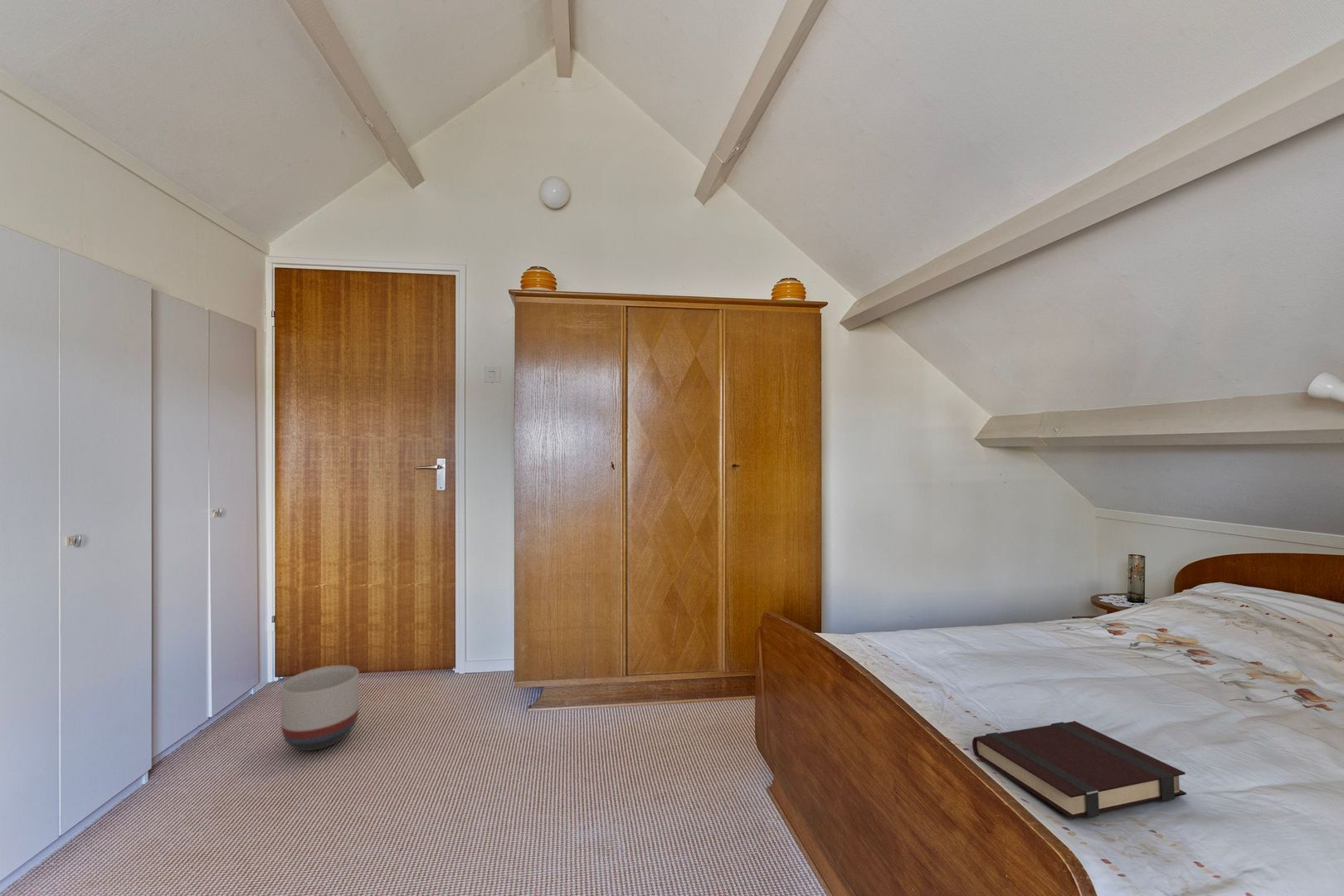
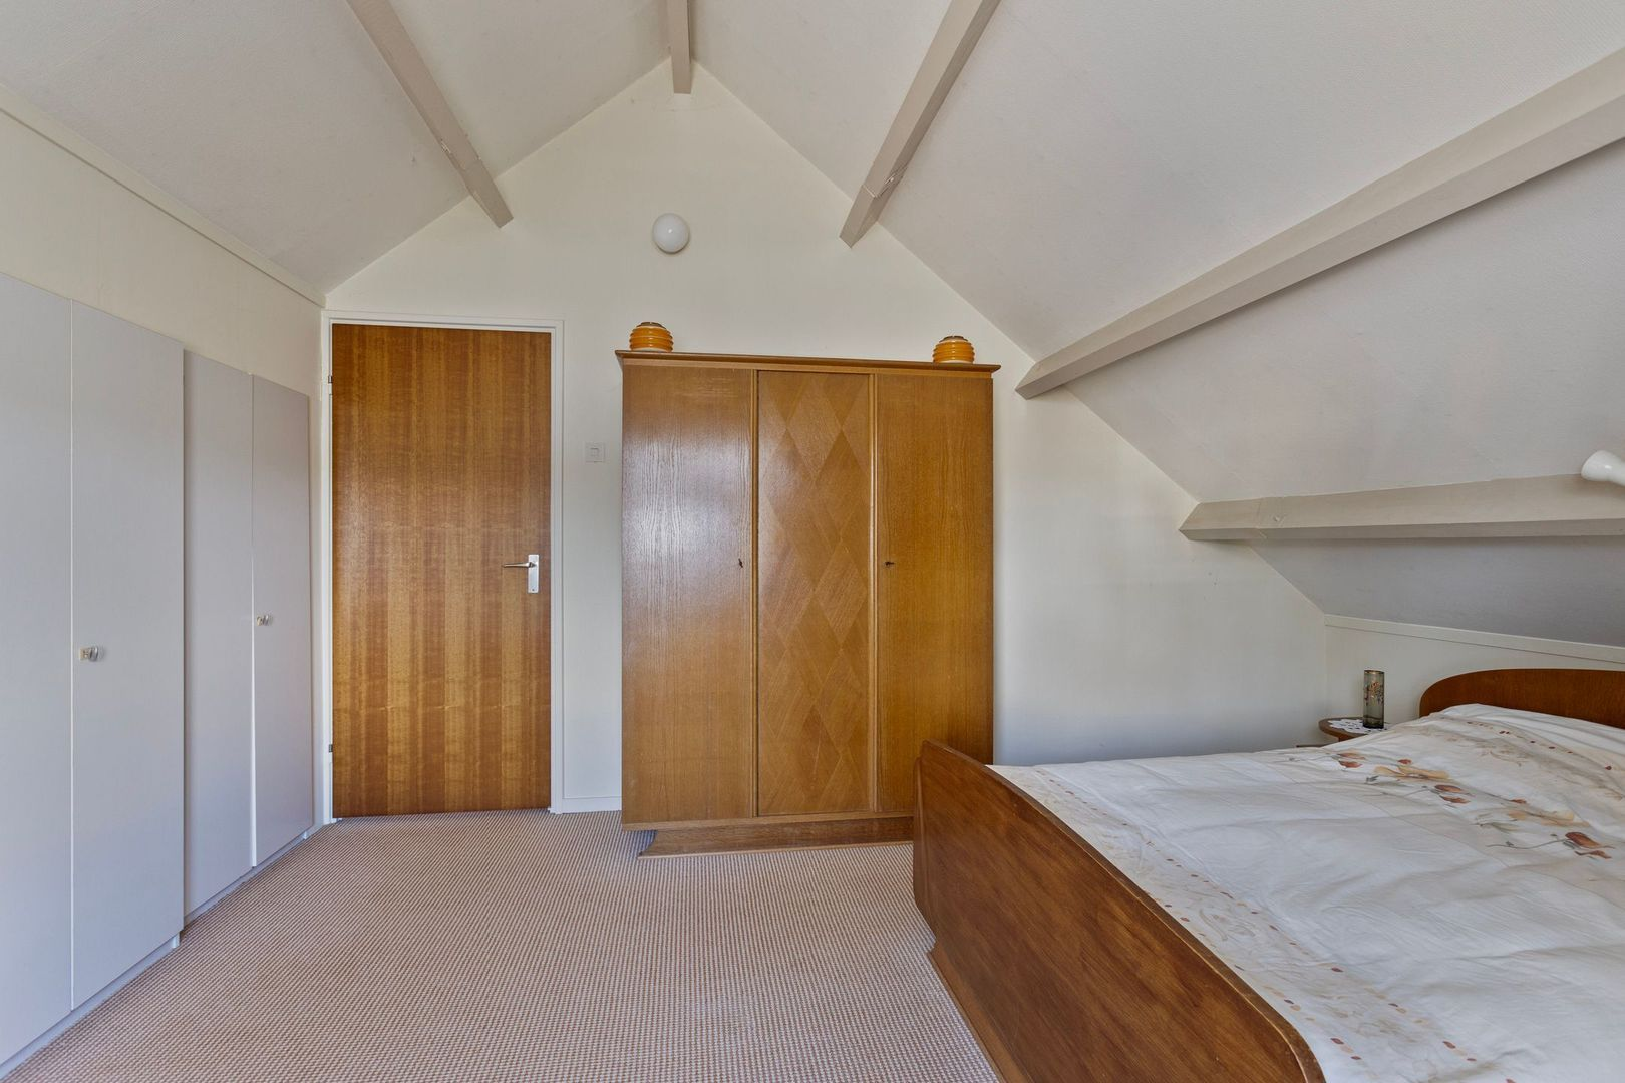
- book (1071, 762)
- planter (321, 710)
